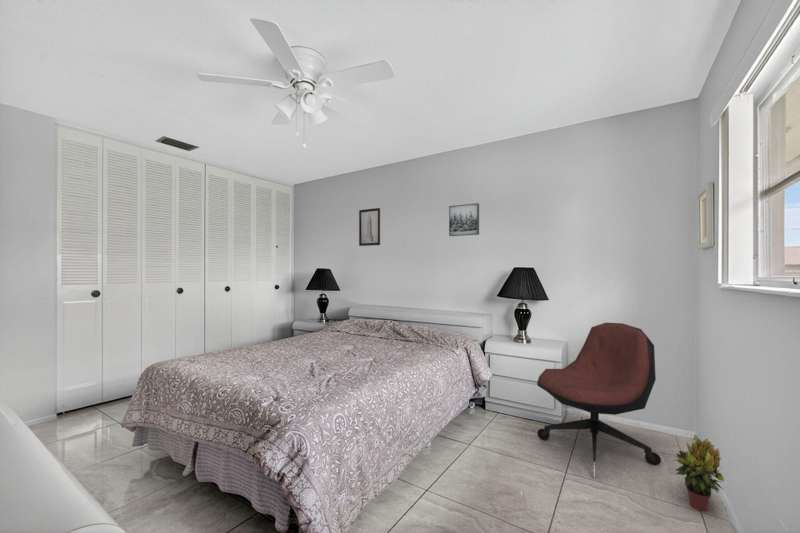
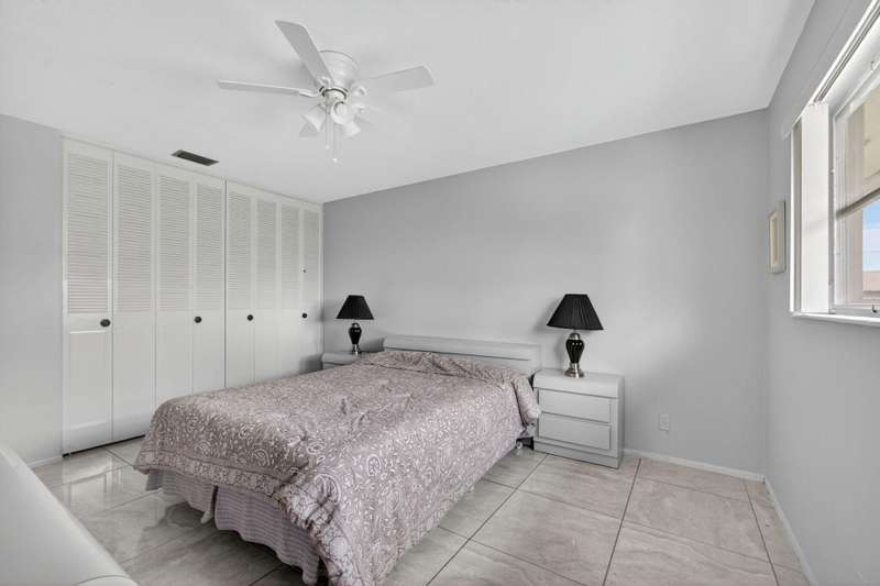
- office chair (594, 388)
- wall art (463, 220)
- wall art (369, 227)
- potted plant (699, 473)
